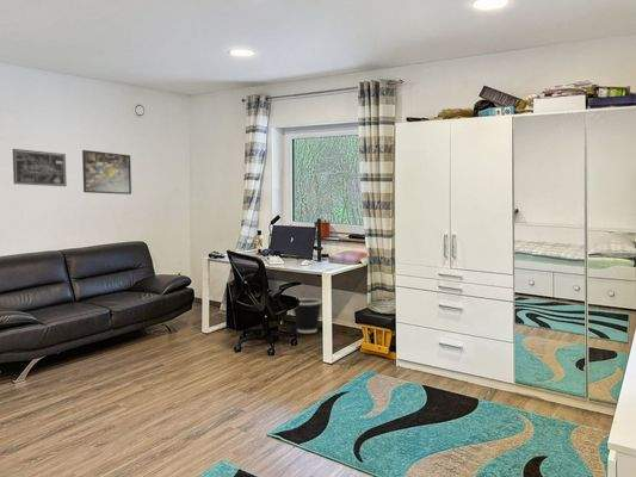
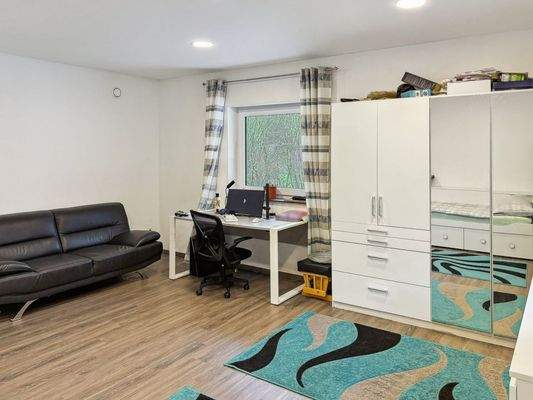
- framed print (107, 173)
- wall art (41, 168)
- wastebasket (307, 315)
